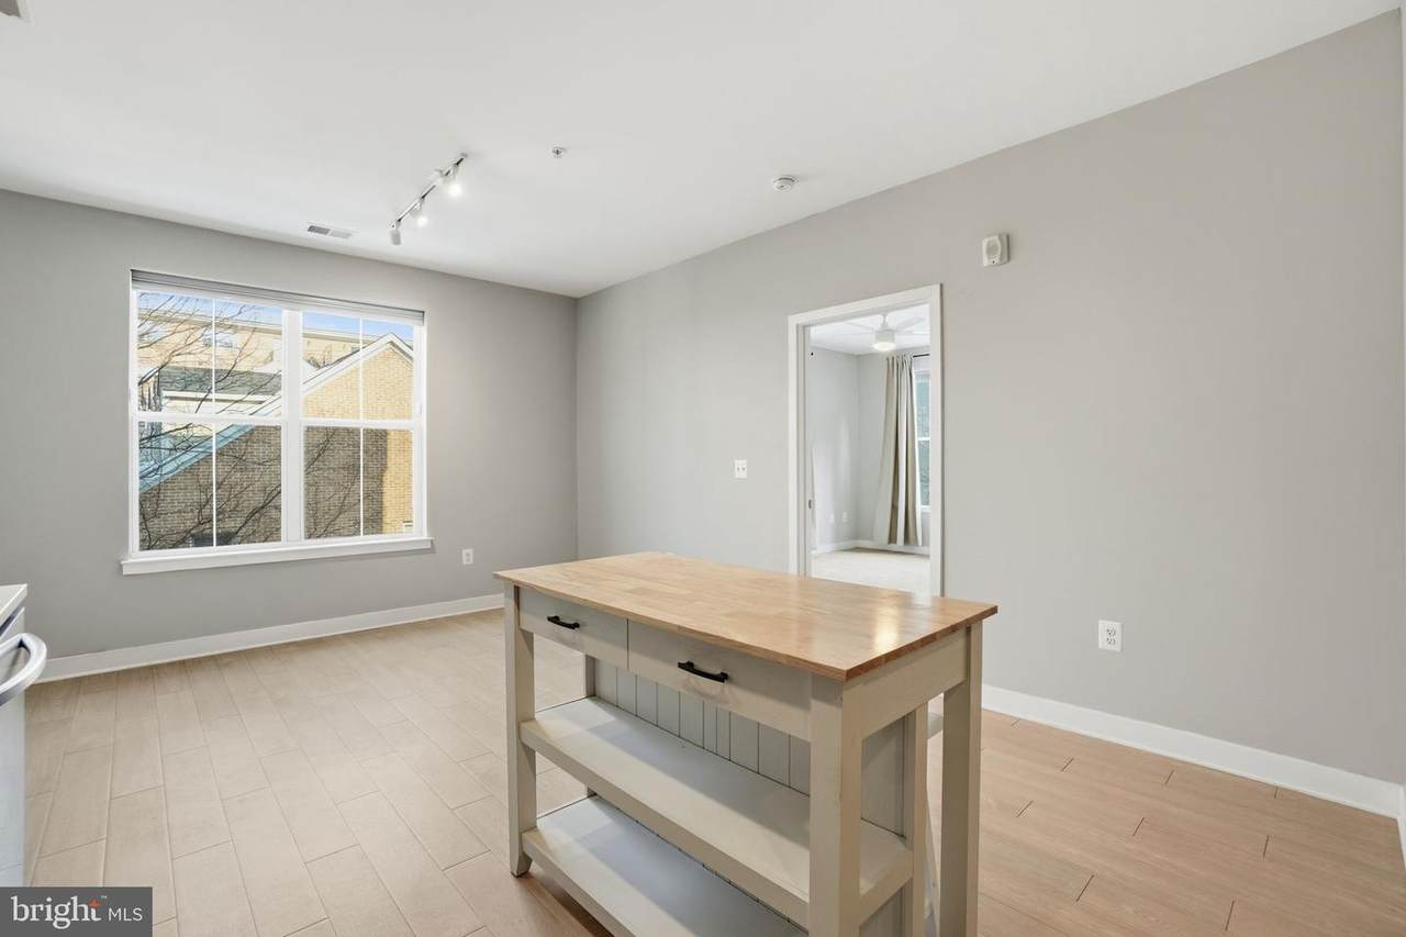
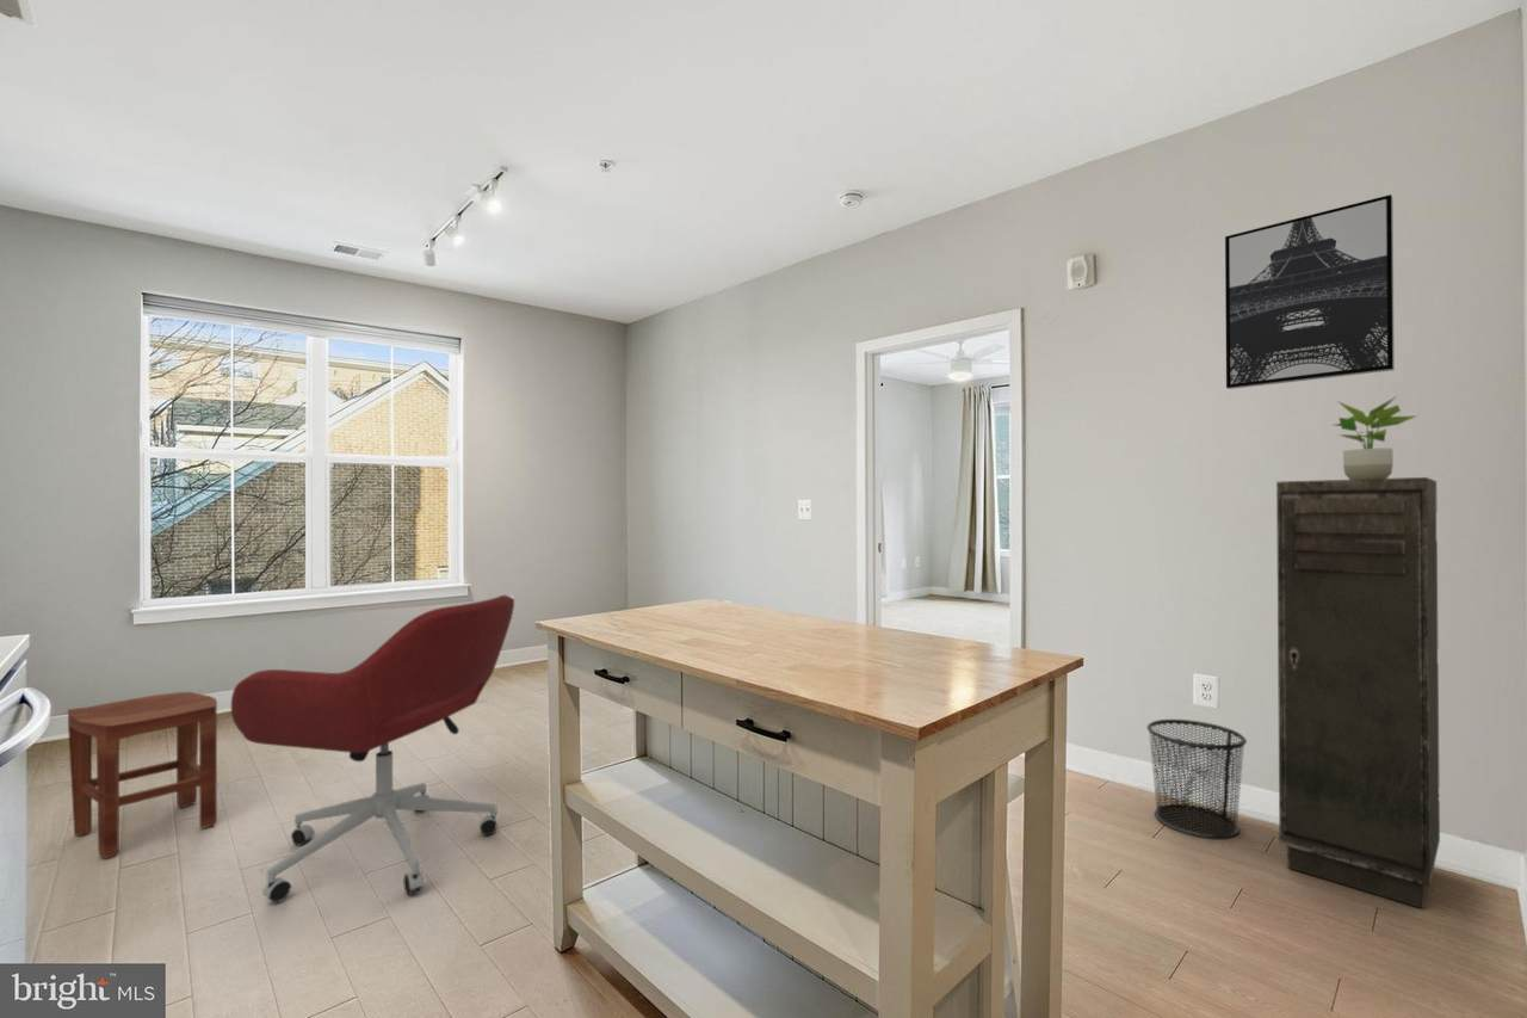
+ stool (147, 766)
+ office chair (384, 724)
+ potted plant (1377, 438)
+ wall art (1304, 298)
+ storage cabinet (1358, 673)
+ waste bin (1195, 776)
